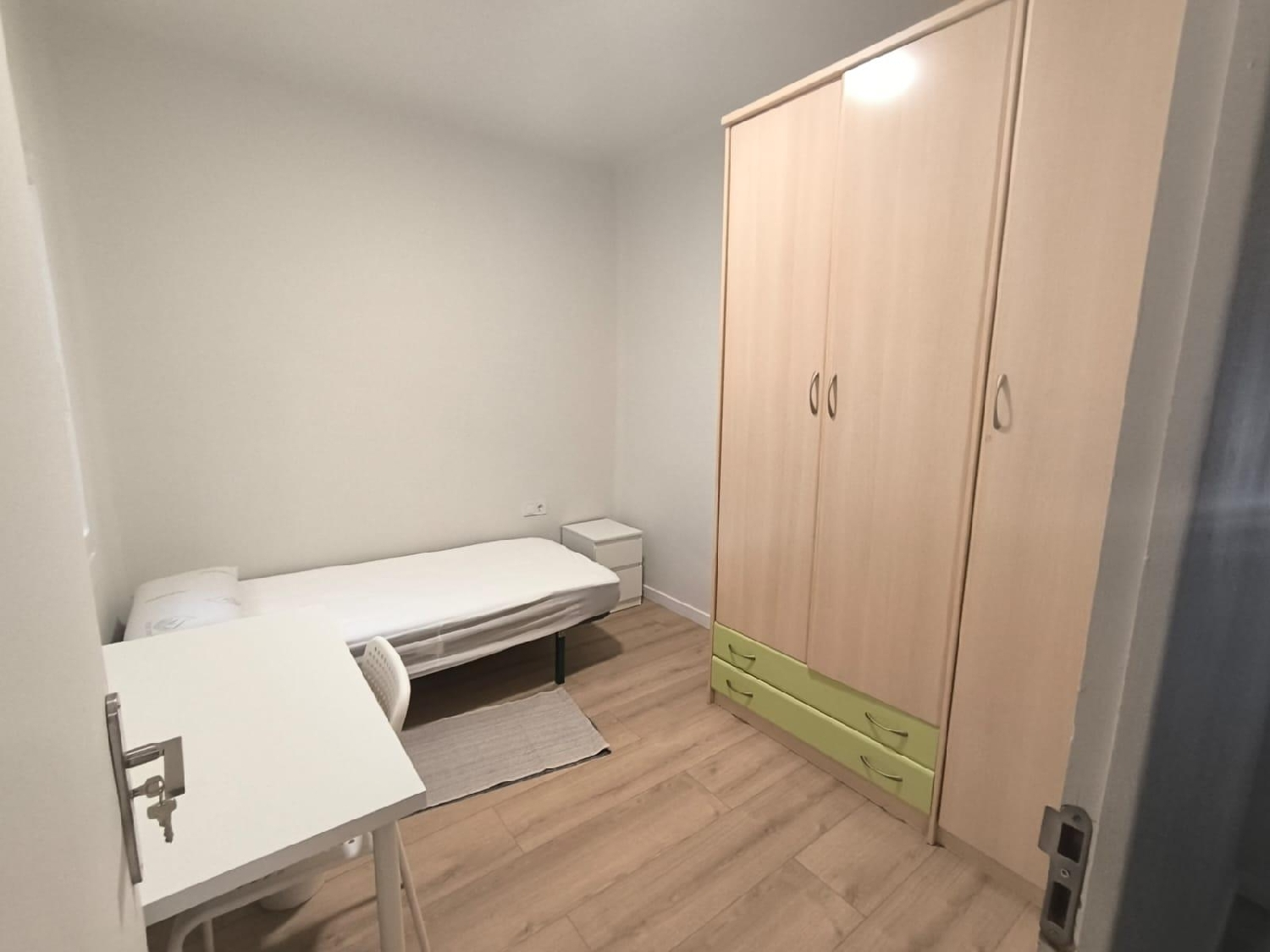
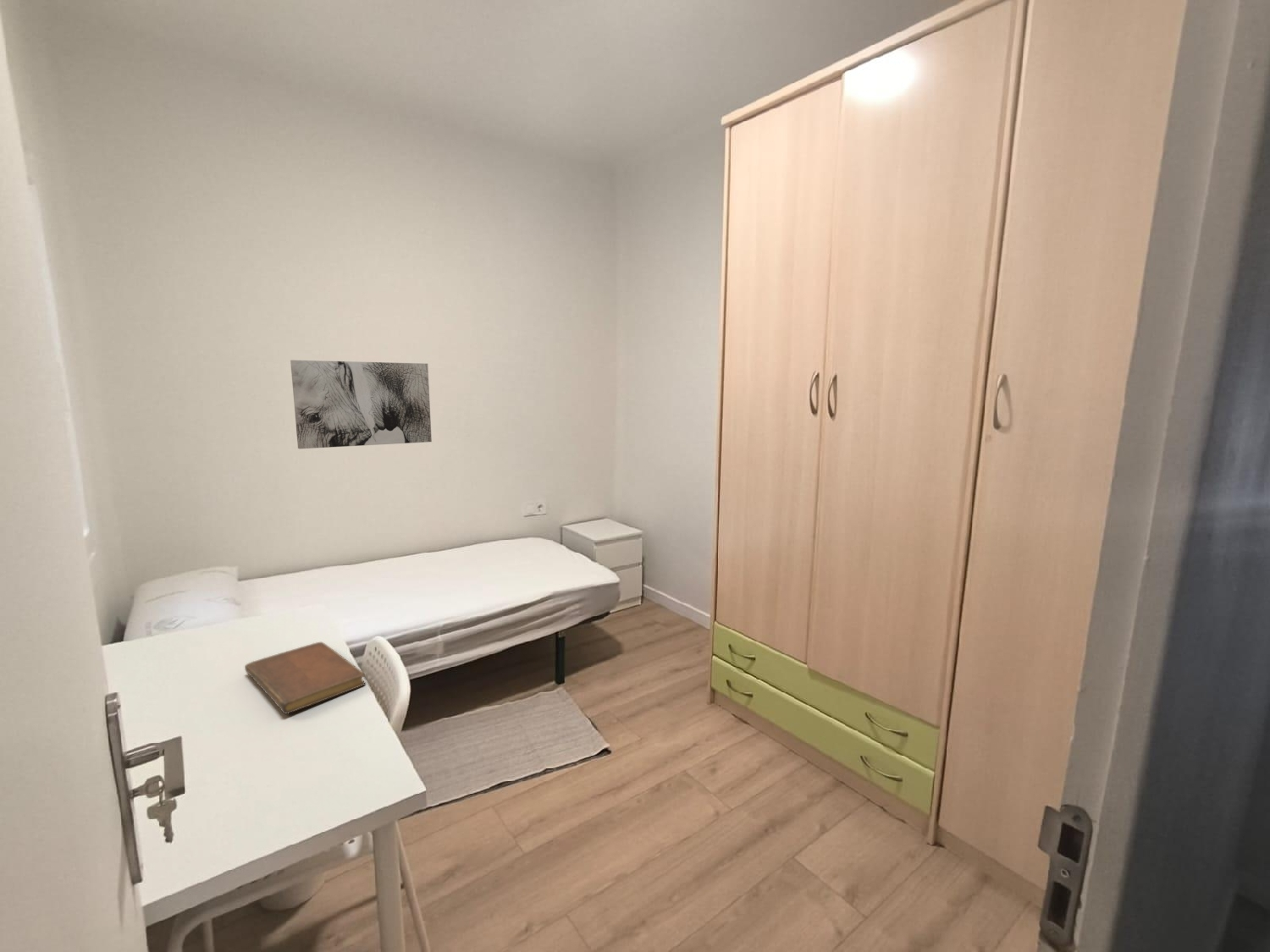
+ wall art (366, 404)
+ notebook (304, 674)
